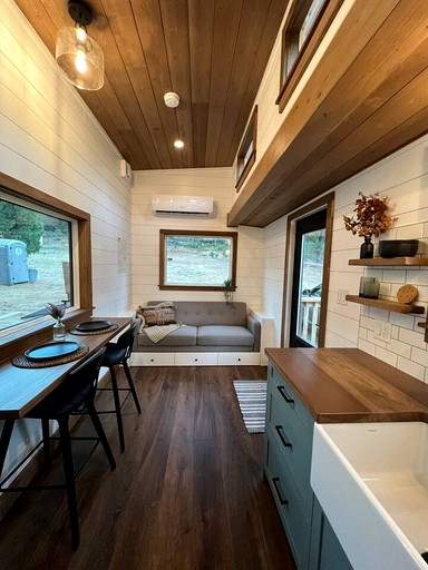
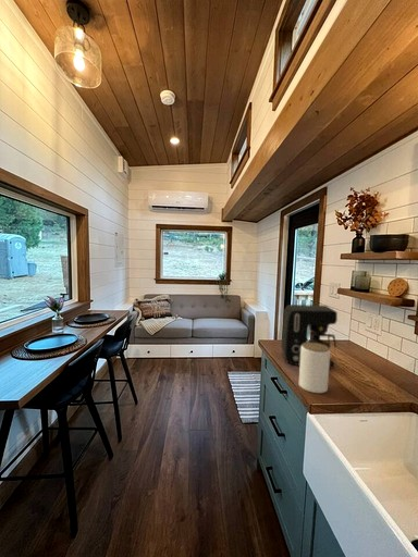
+ jar (314, 366)
+ coffee maker (311, 333)
